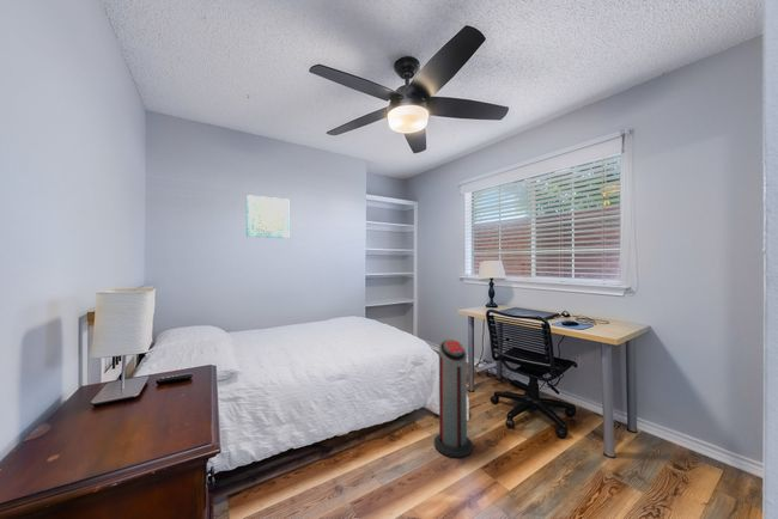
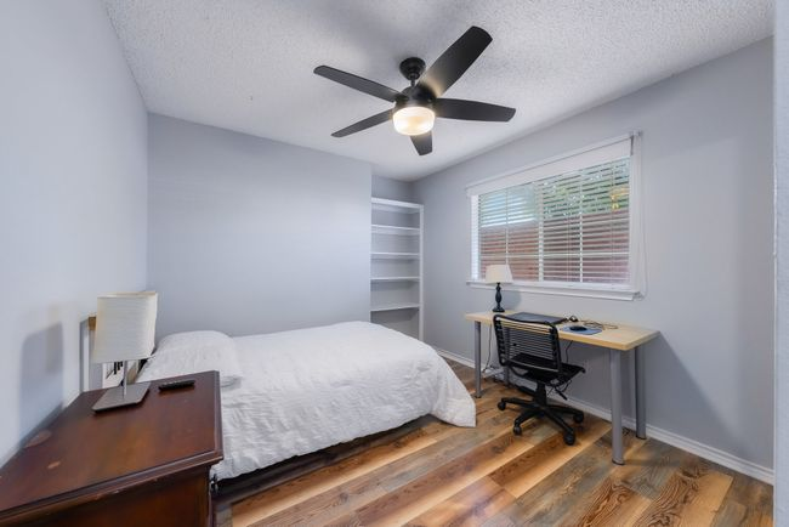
- air purifier (452, 392)
- wall art (268, 216)
